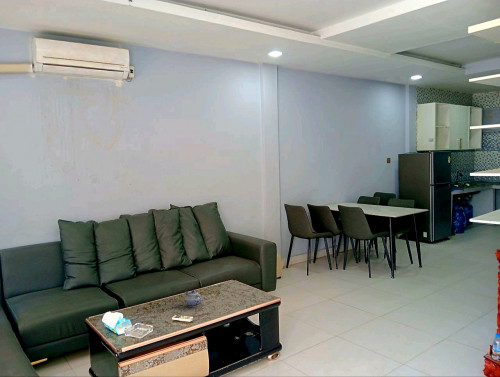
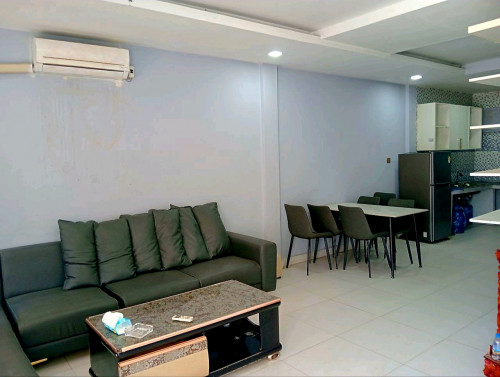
- teapot (193, 297)
